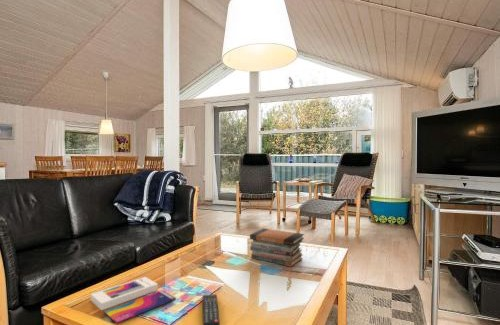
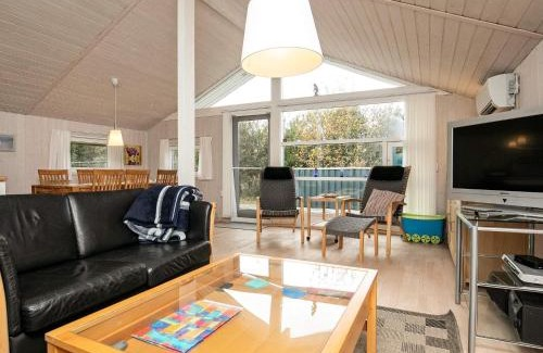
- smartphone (133, 296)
- book stack (276, 246)
- remote control (210, 310)
